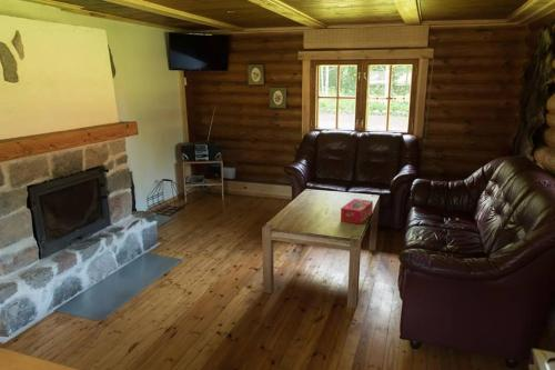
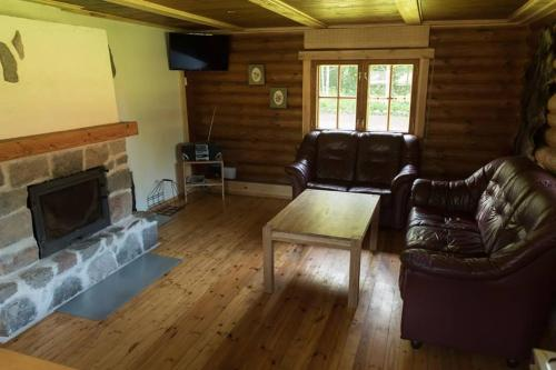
- tissue box (356, 210)
